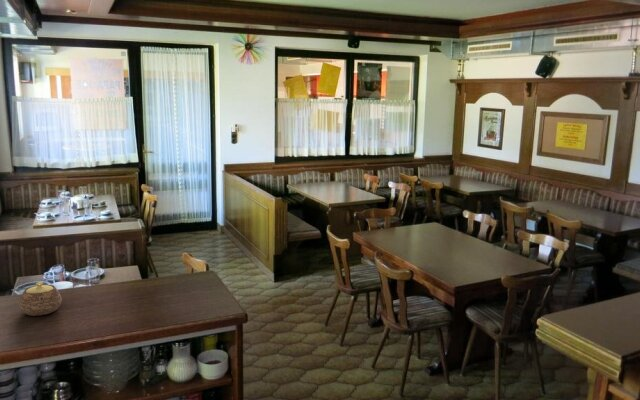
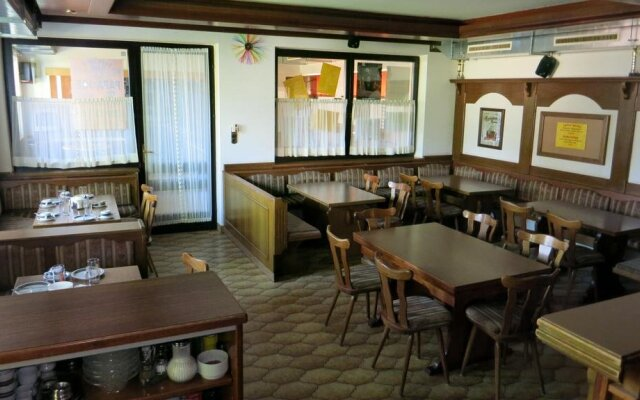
- teapot (40, 297)
